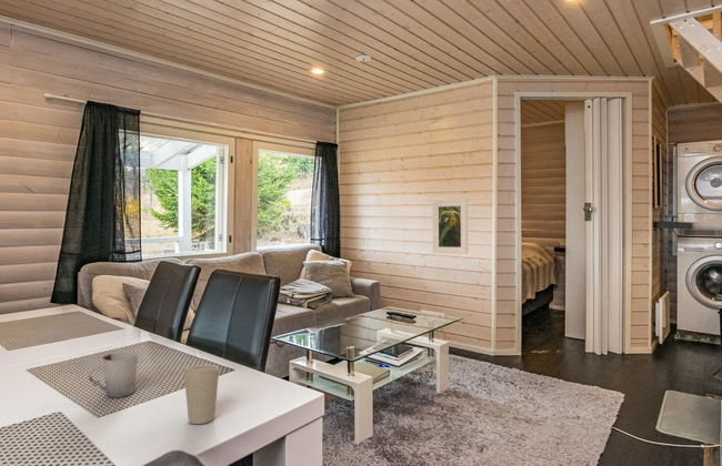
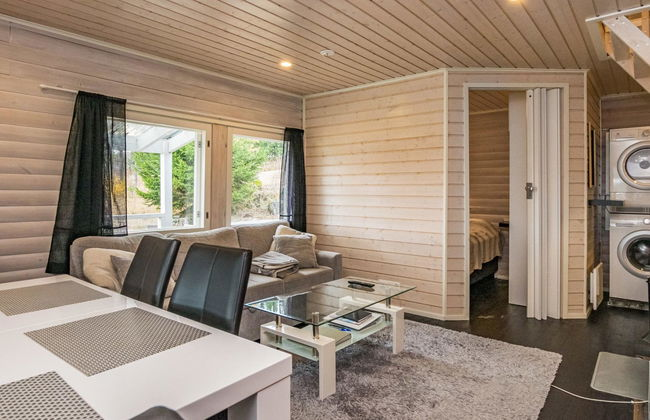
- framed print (449, 226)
- cup (113, 375)
- cup (201, 391)
